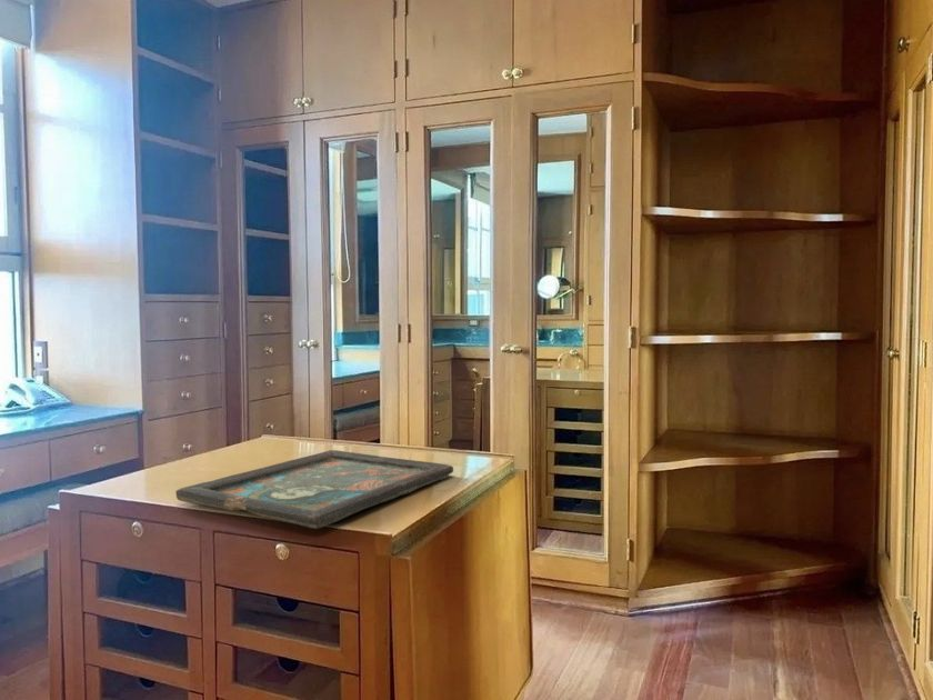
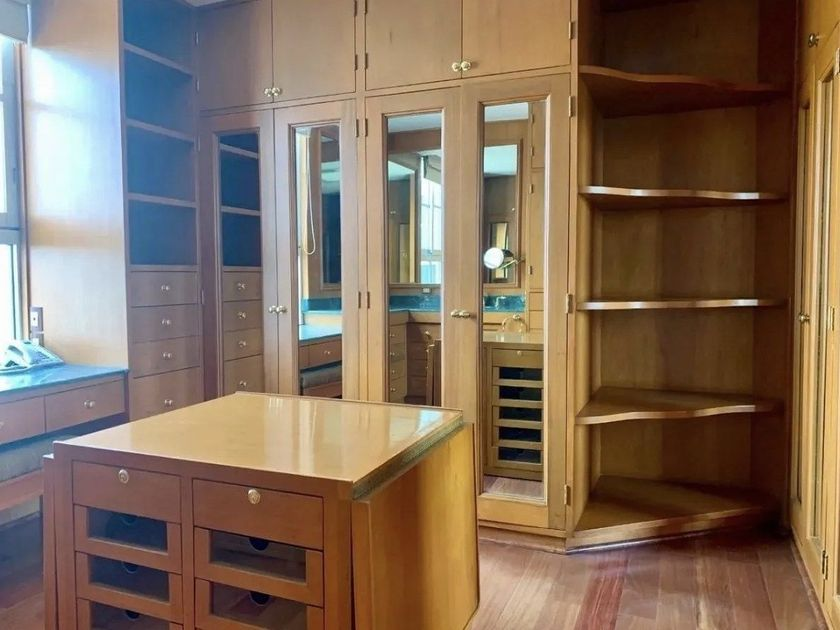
- decorative tray (325, 481)
